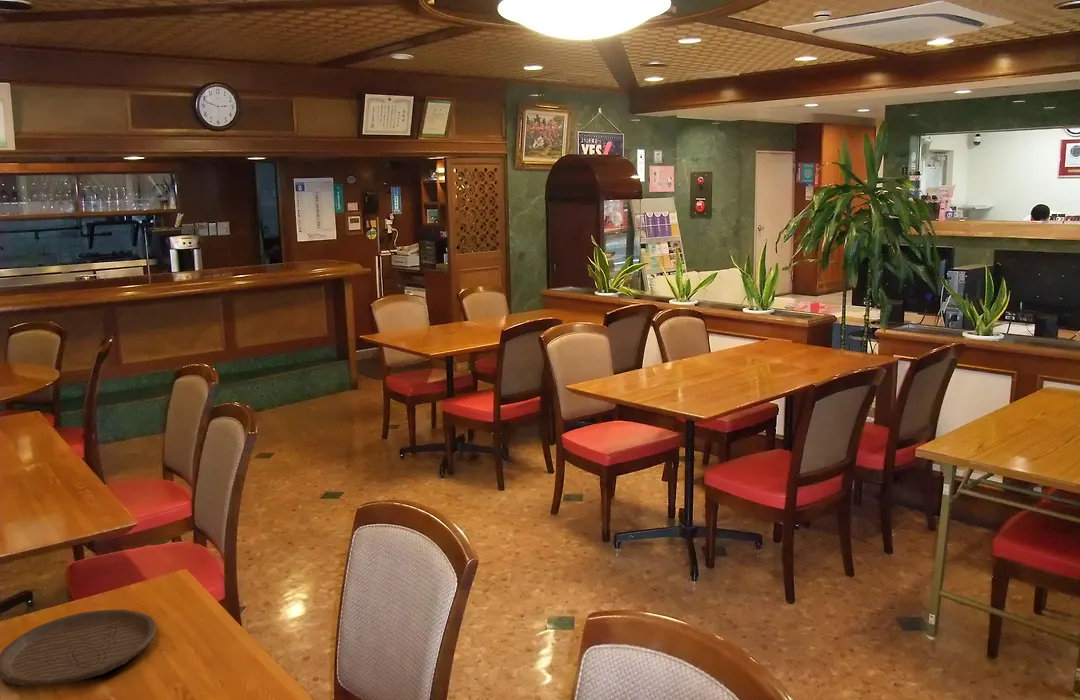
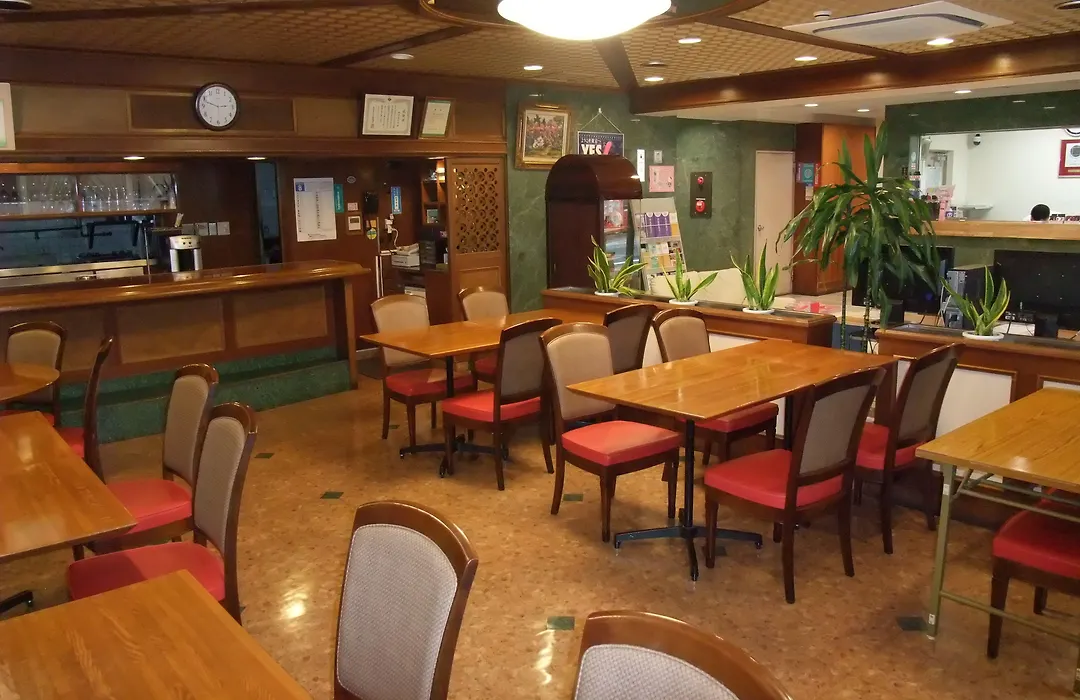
- plate (79, 646)
